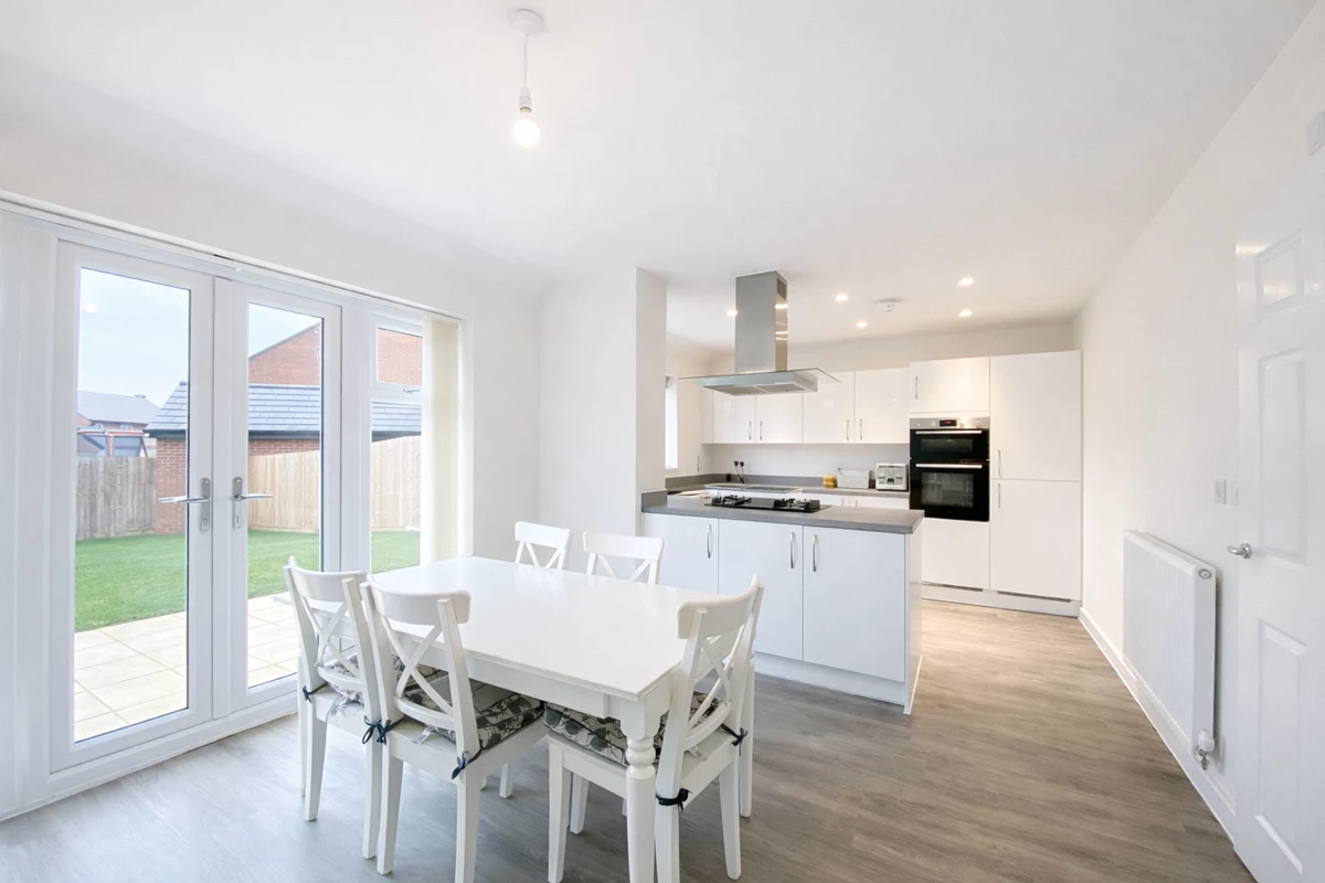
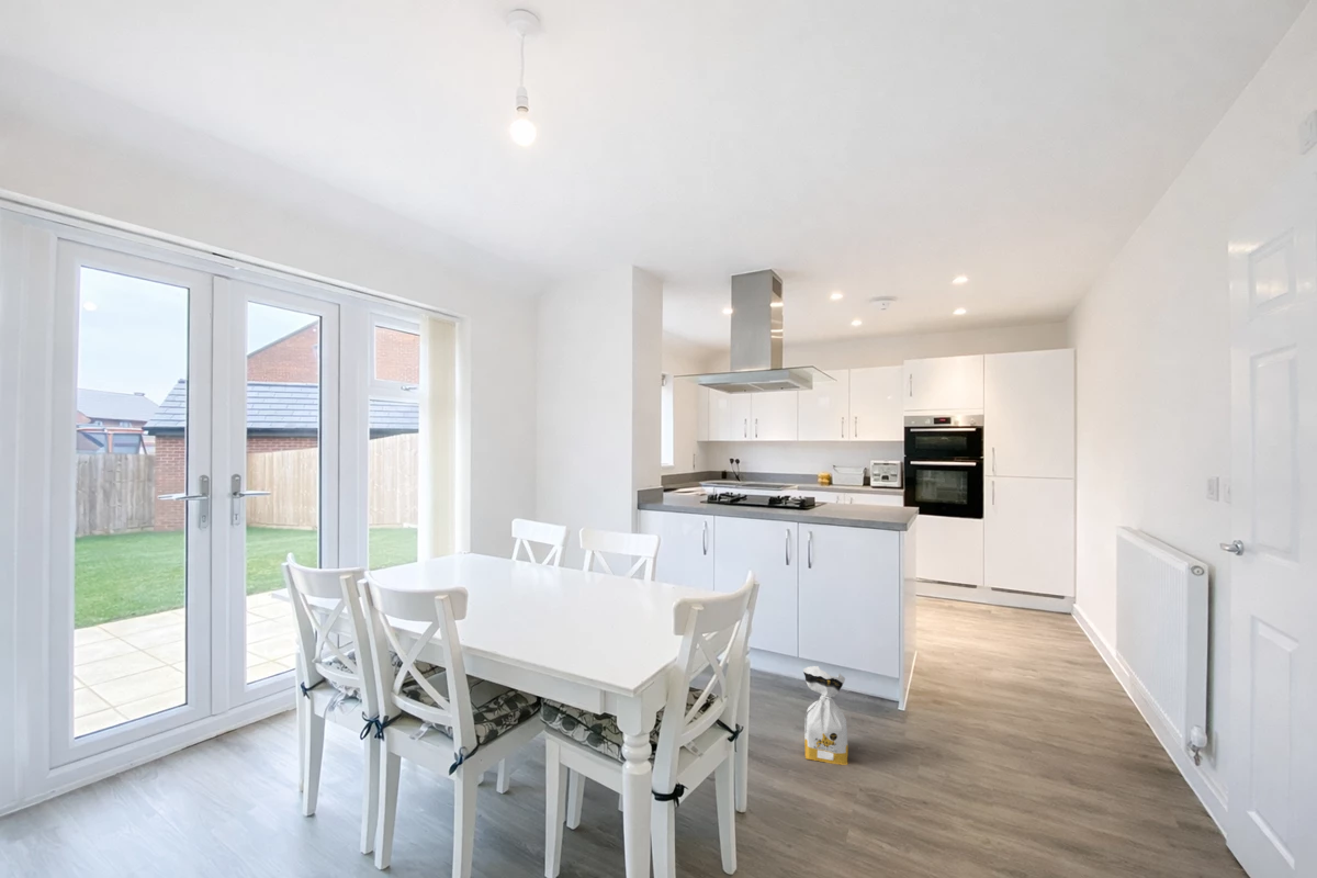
+ bag (824, 710)
